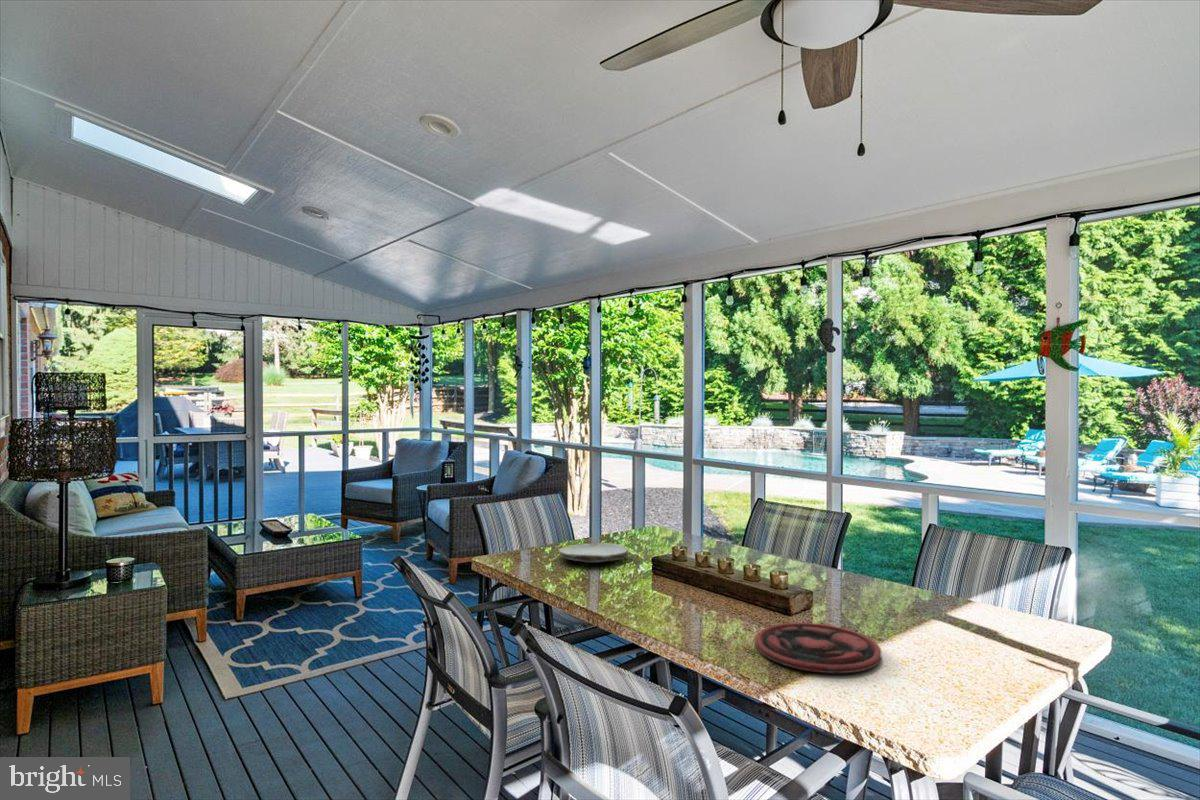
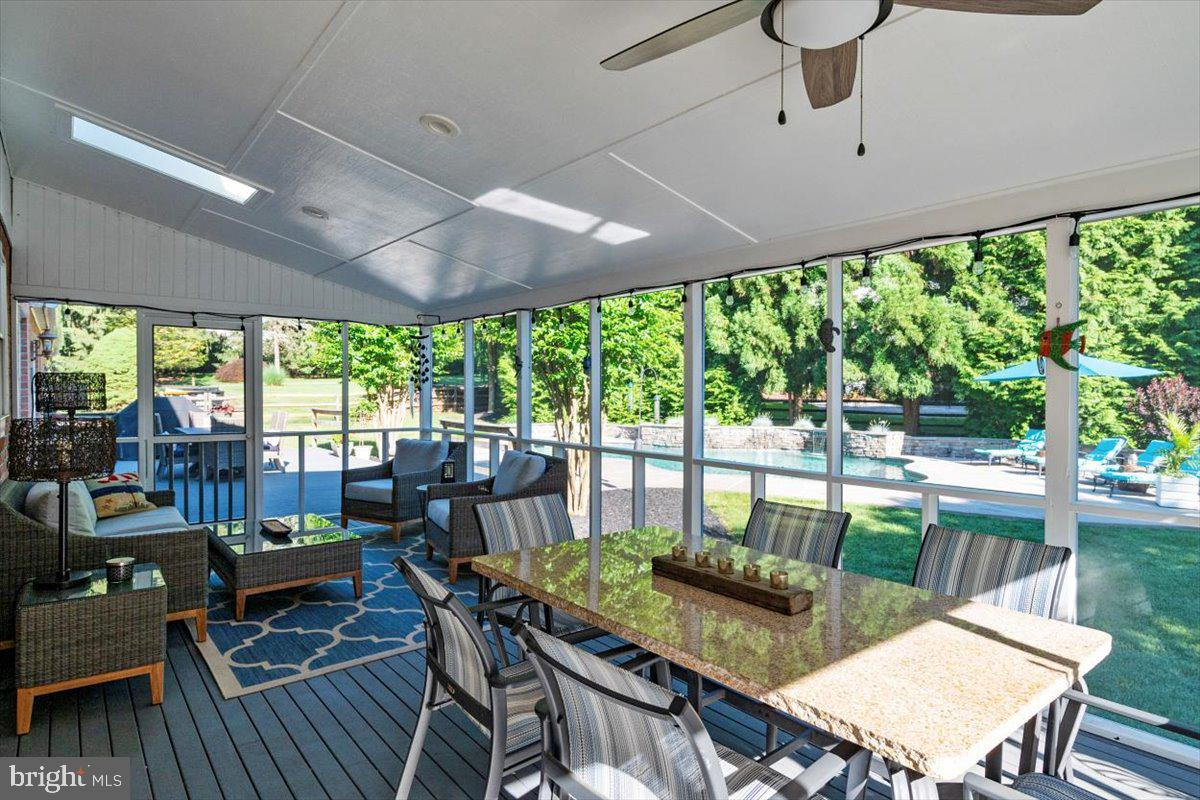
- plate (816, 645)
- plate (593, 552)
